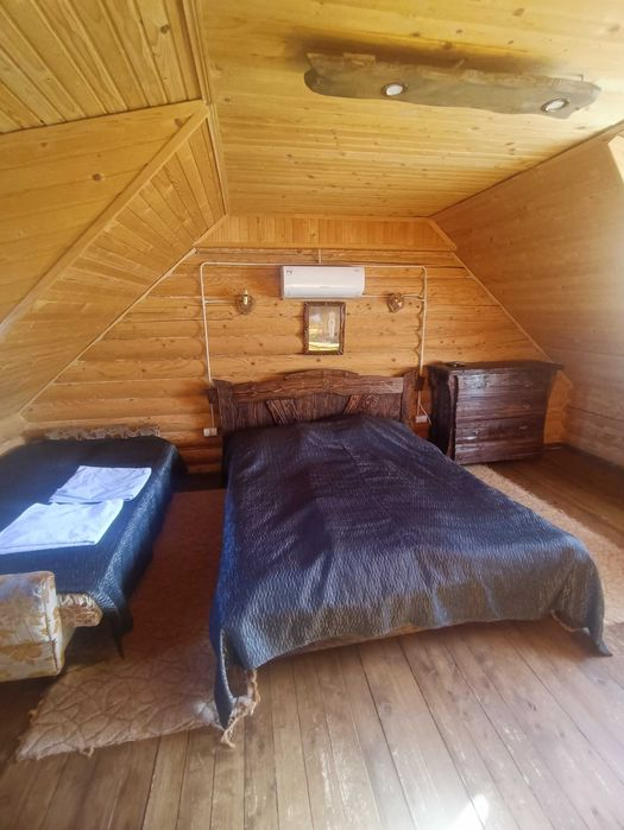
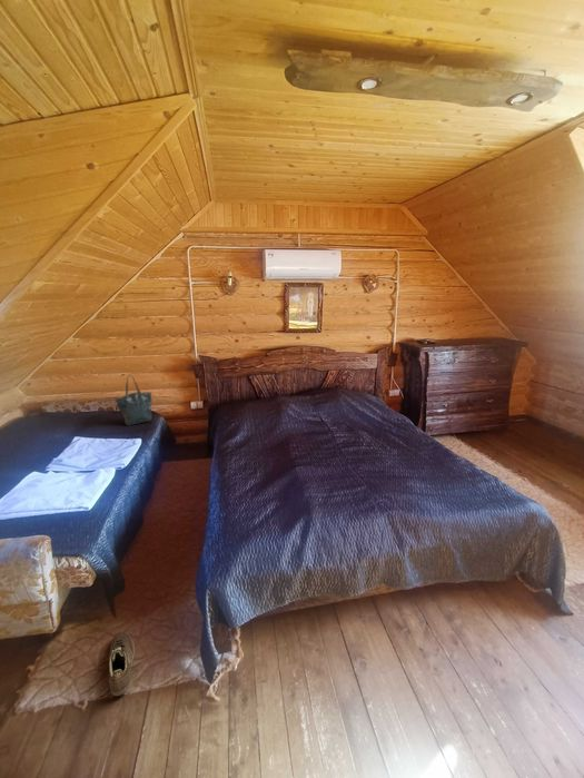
+ sneaker (121, 653)
+ tote bag (133, 400)
